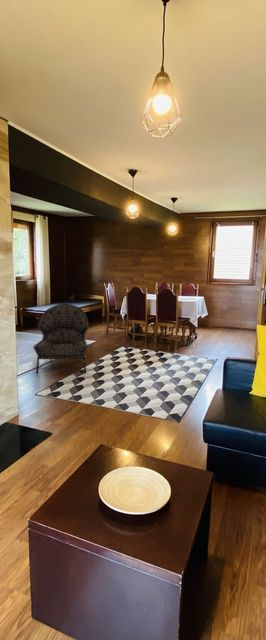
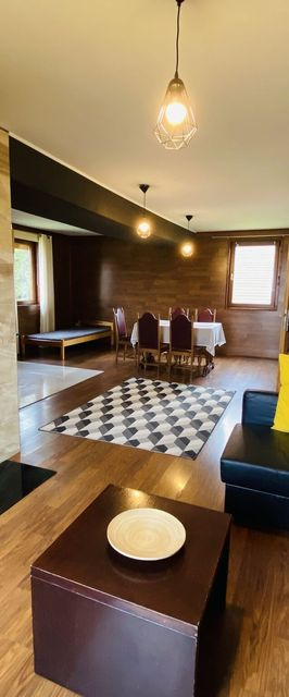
- armchair (63, 337)
